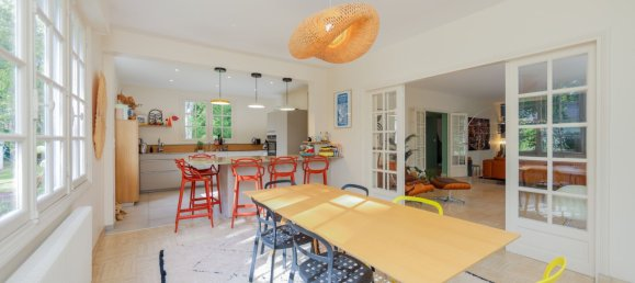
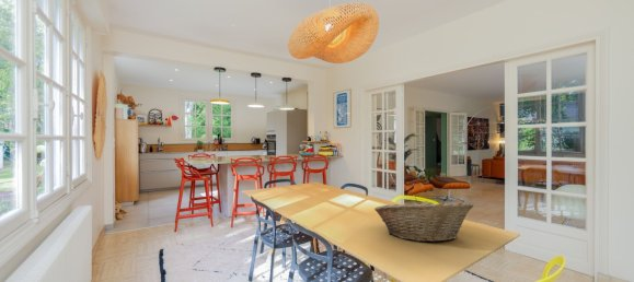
+ fruit basket (422, 214)
